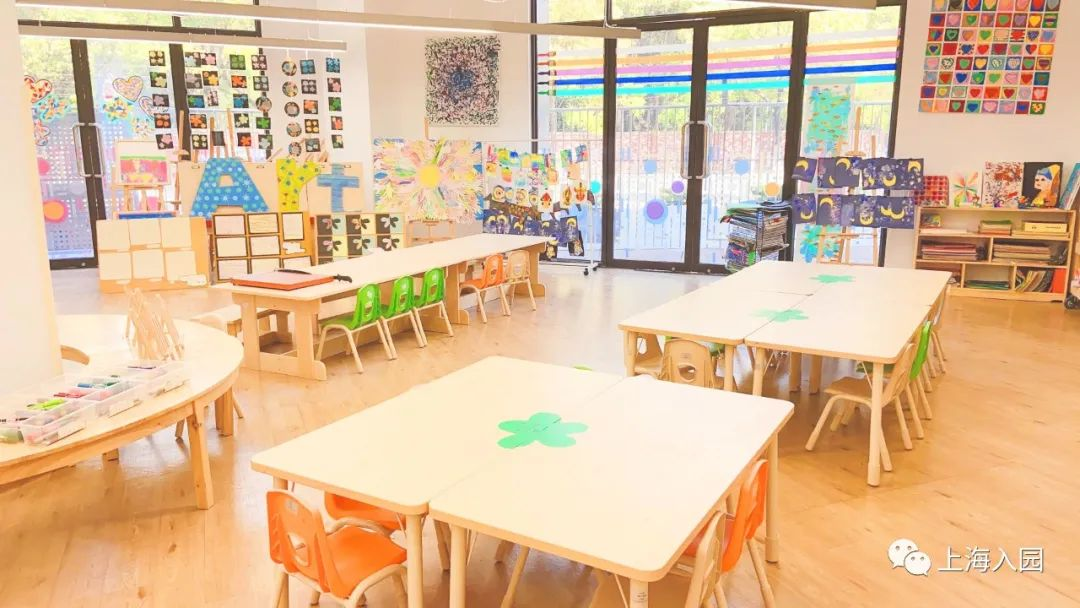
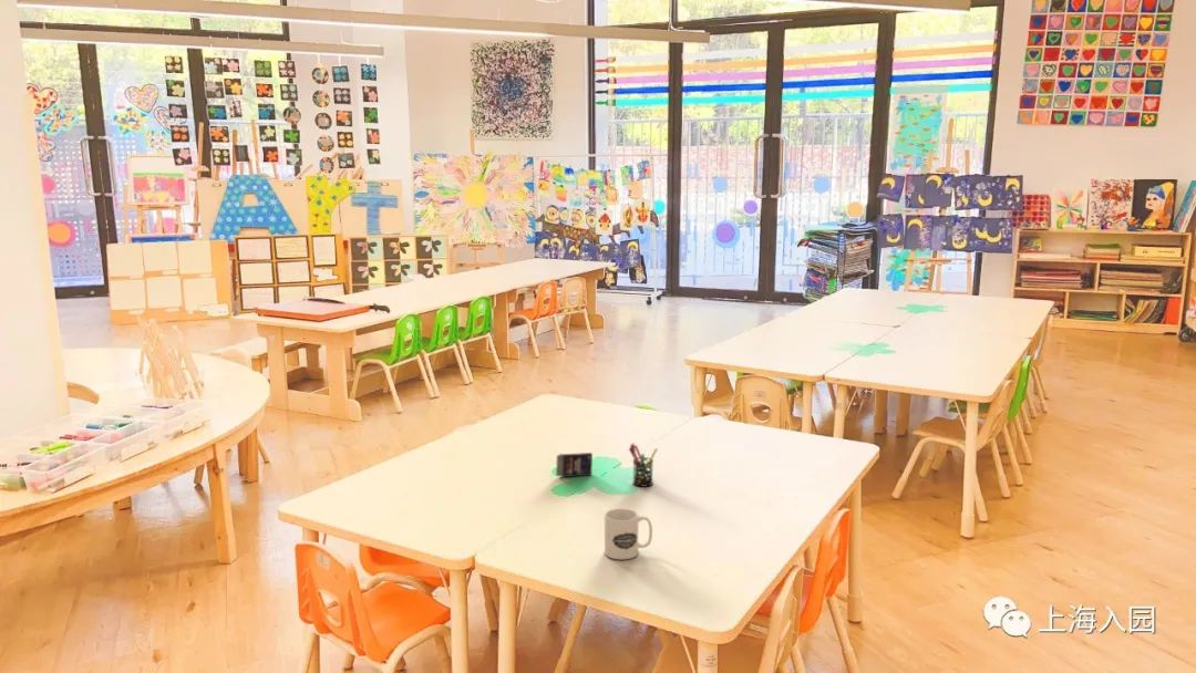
+ pen holder (641, 464)
+ crayon box (574, 464)
+ mug (628, 532)
